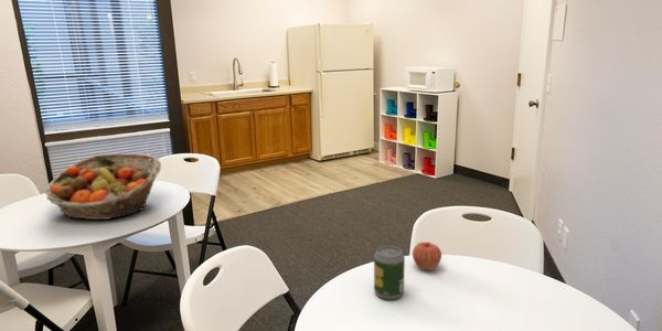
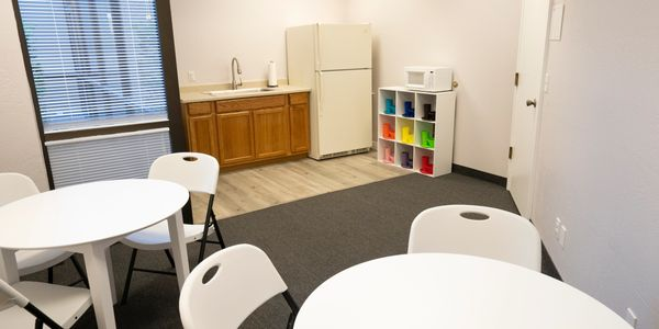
- soda can (388, 271)
- apple (426, 254)
- fruit basket (106, 184)
